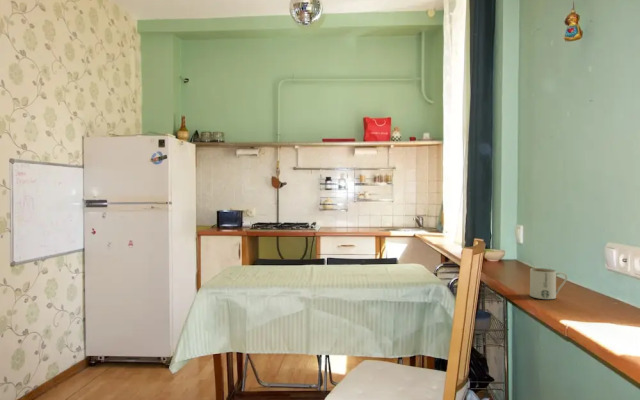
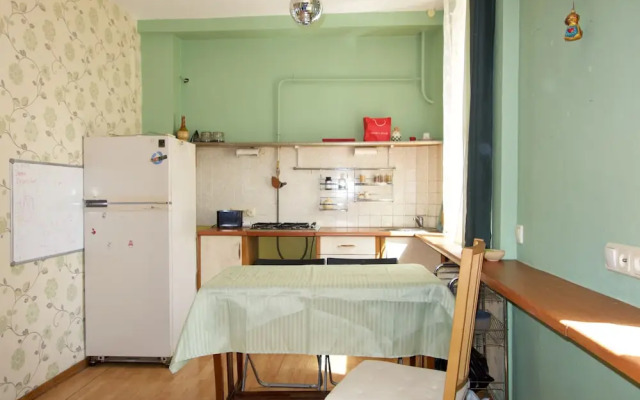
- mug (548, 283)
